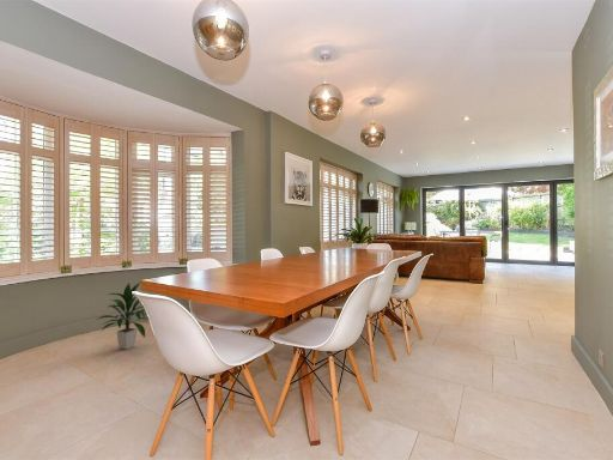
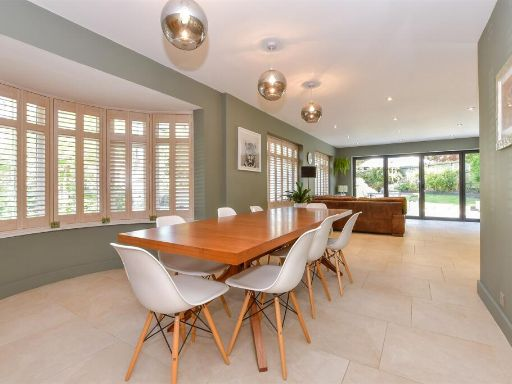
- indoor plant (127, 315)
